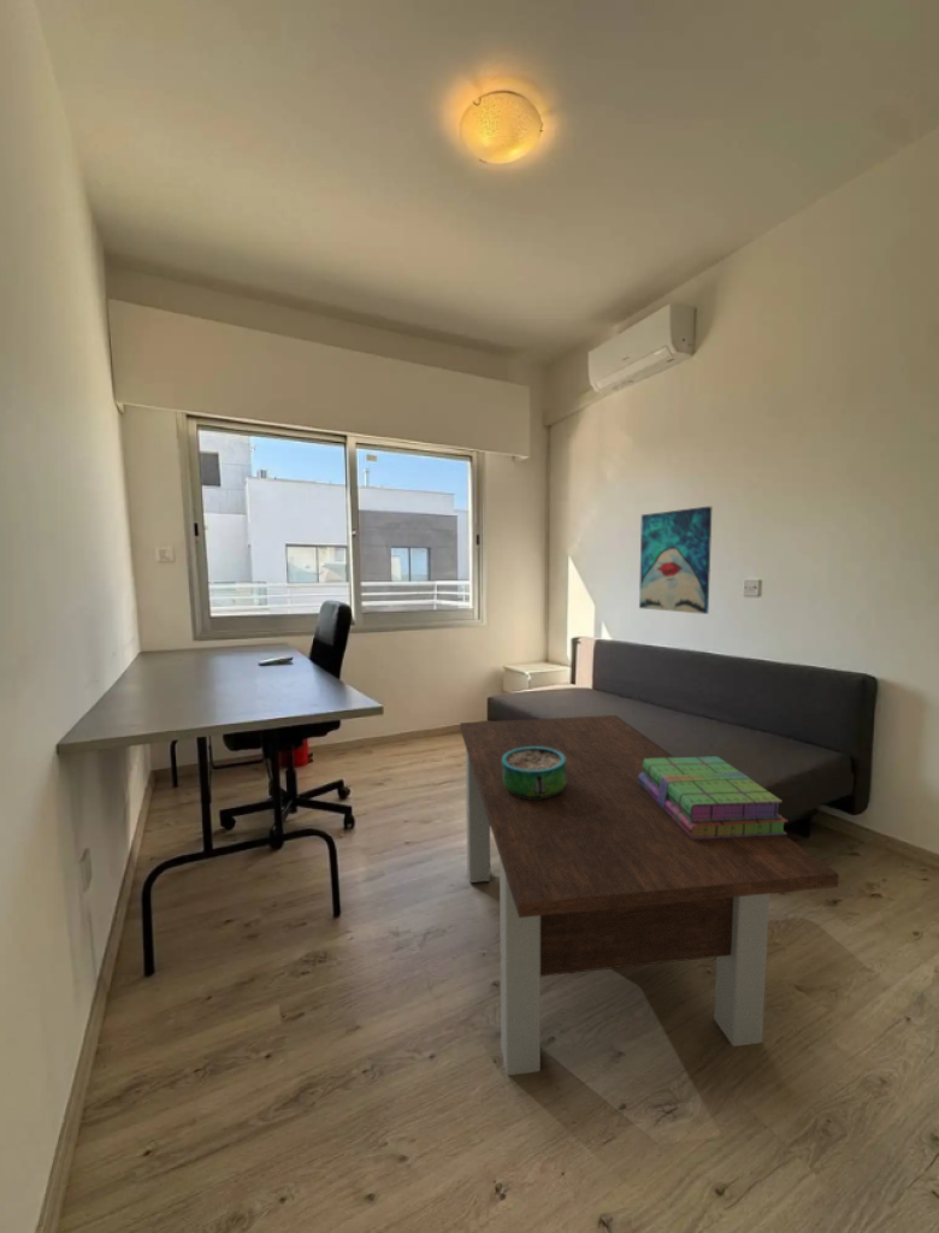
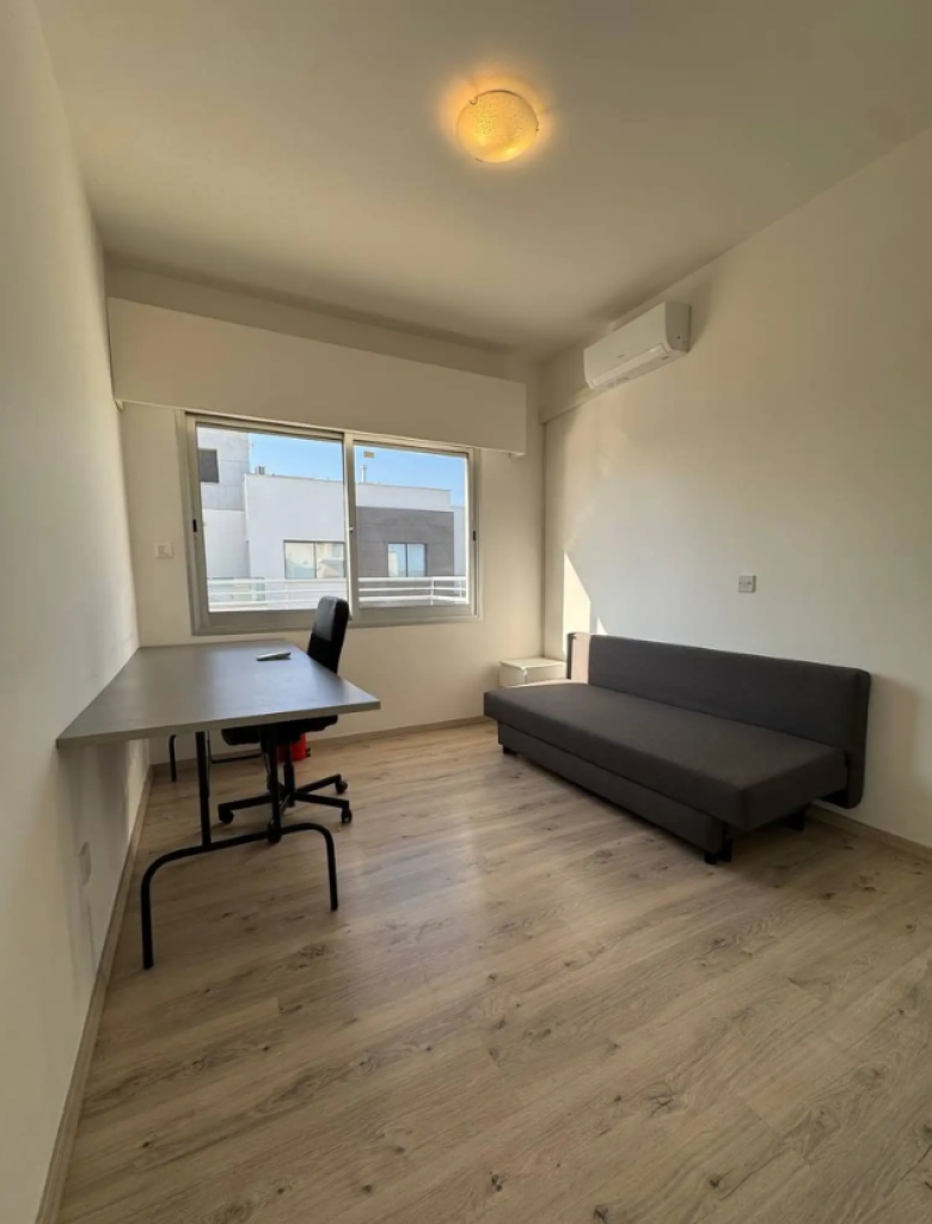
- decorative bowl (533, 771)
- wall art (672, 561)
- stack of books (704, 791)
- coffee table (585, 857)
